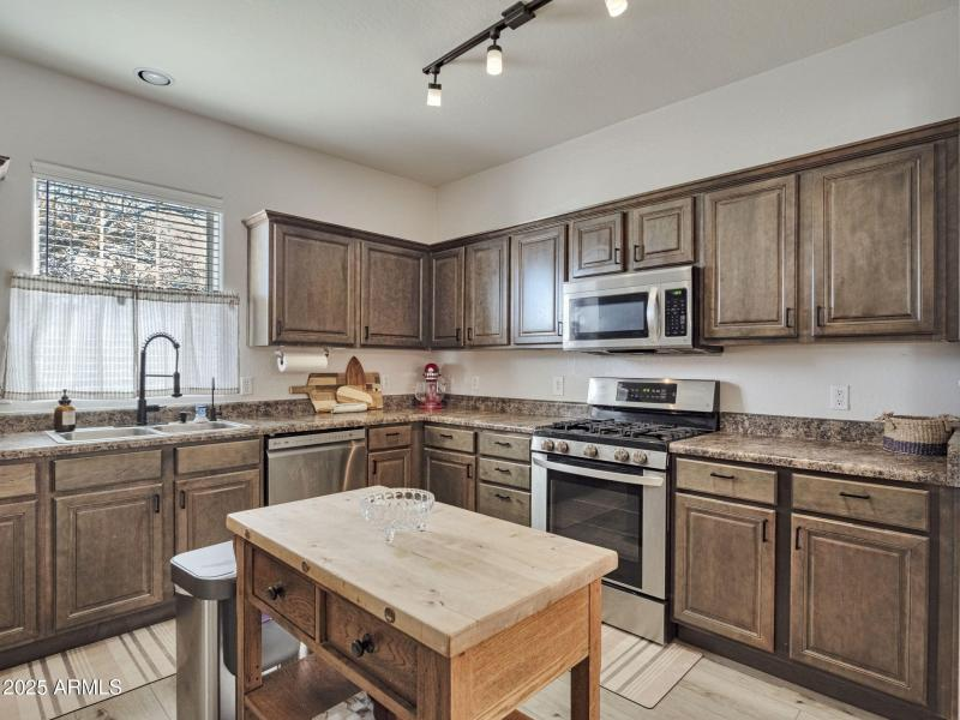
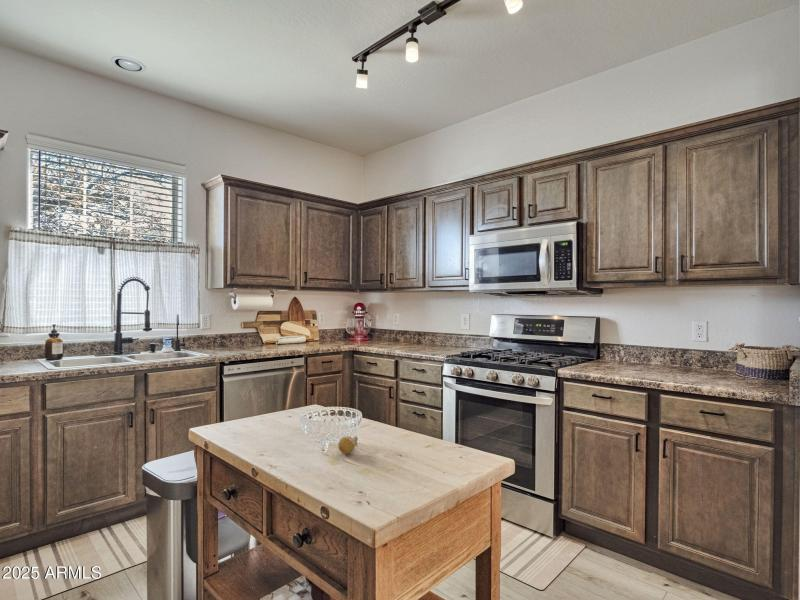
+ fruit (349, 443)
